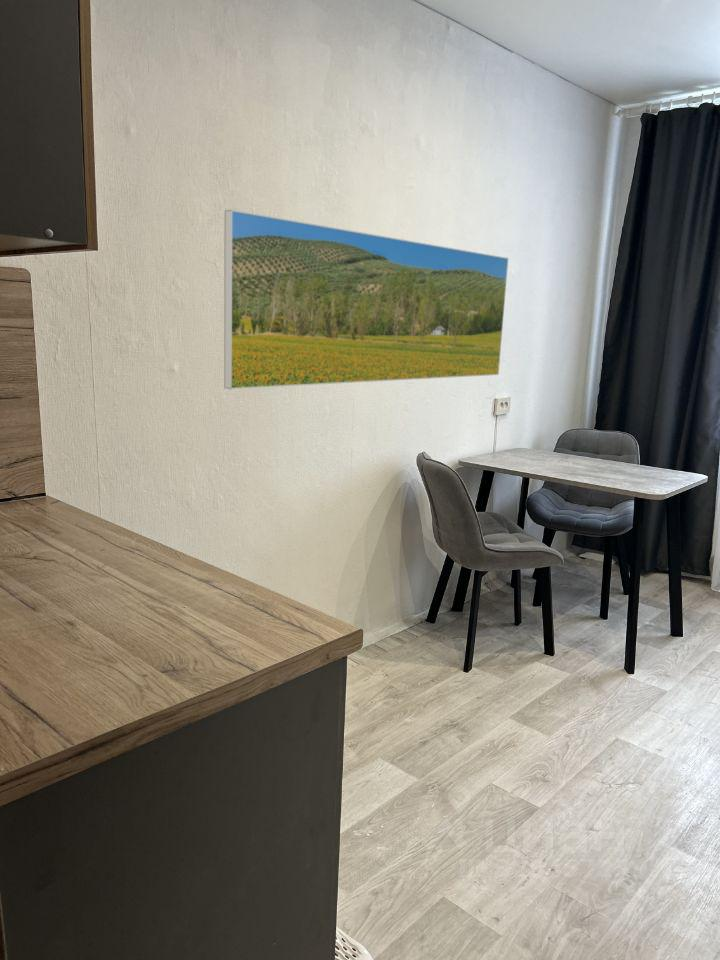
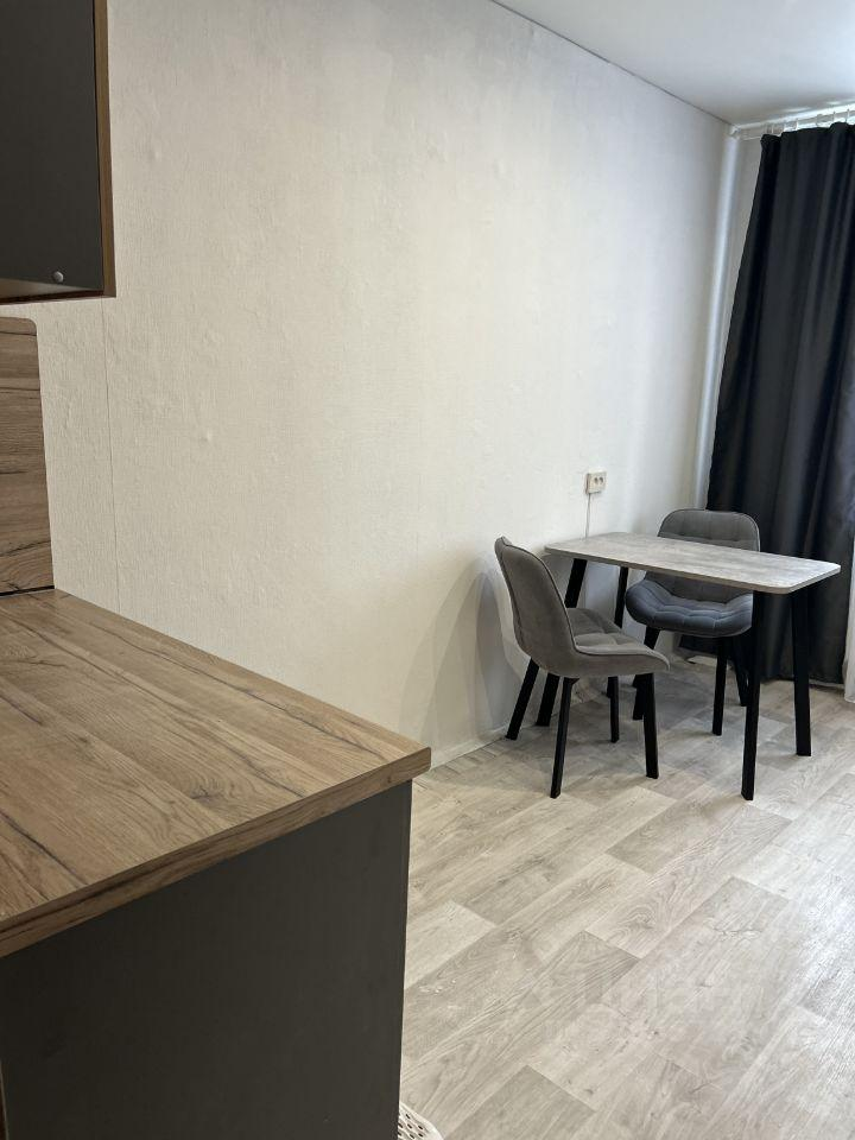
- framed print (392, 311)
